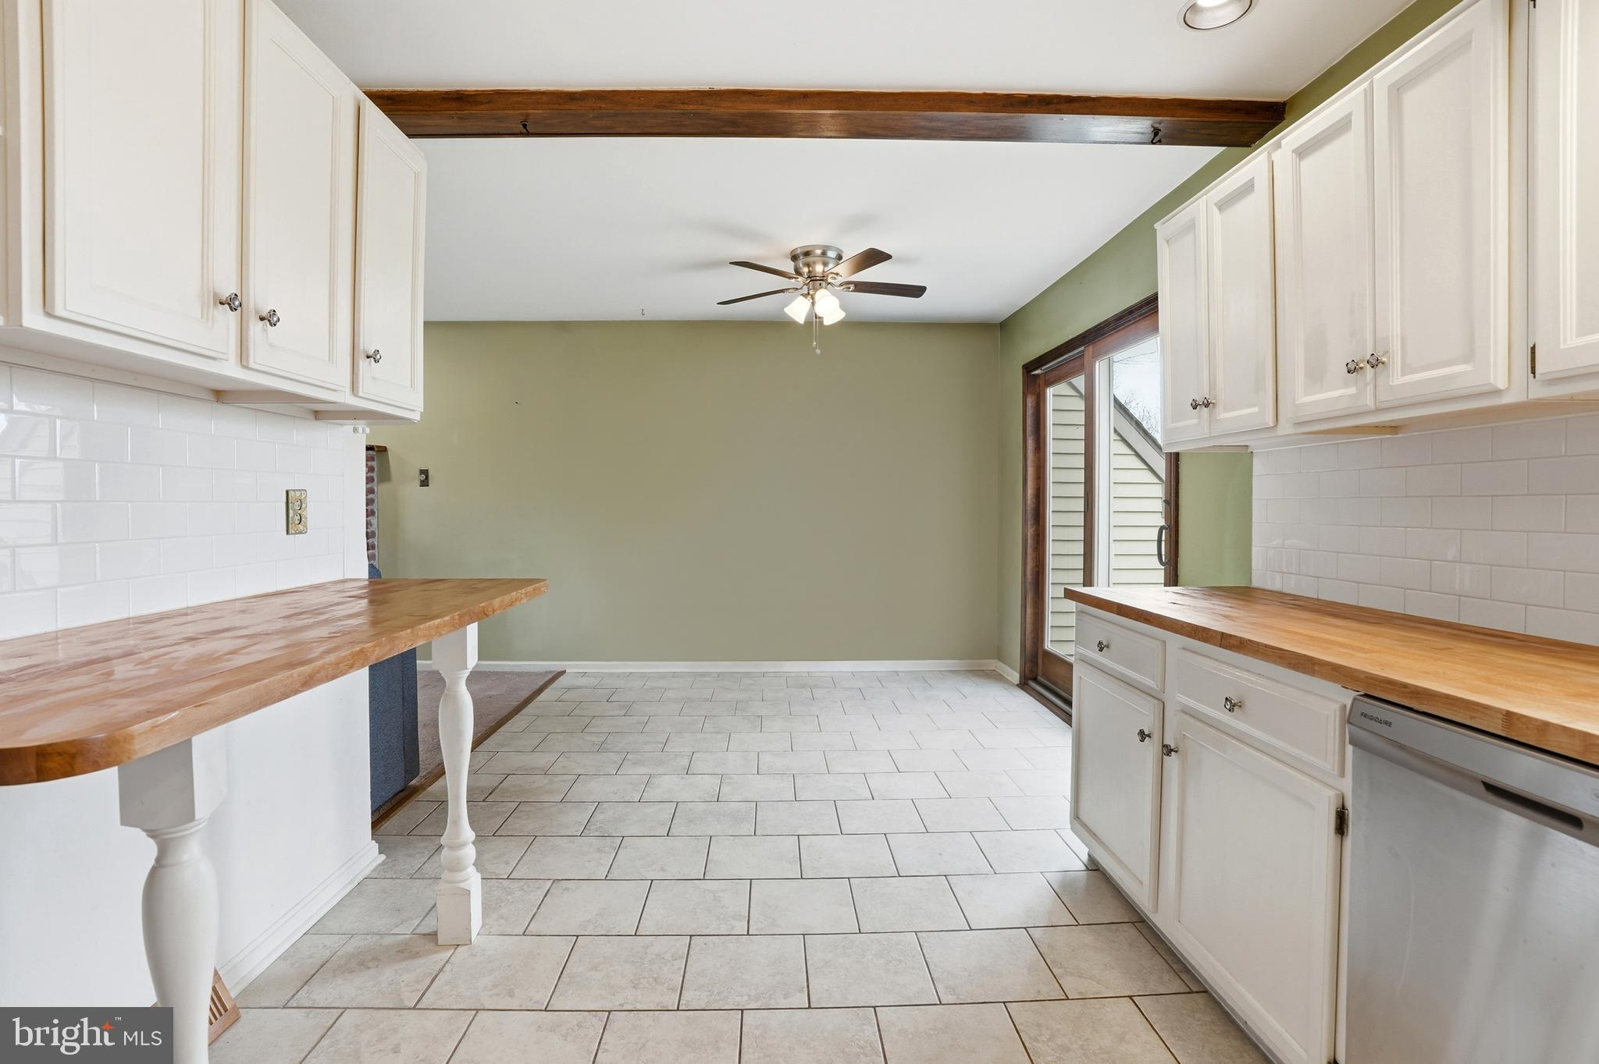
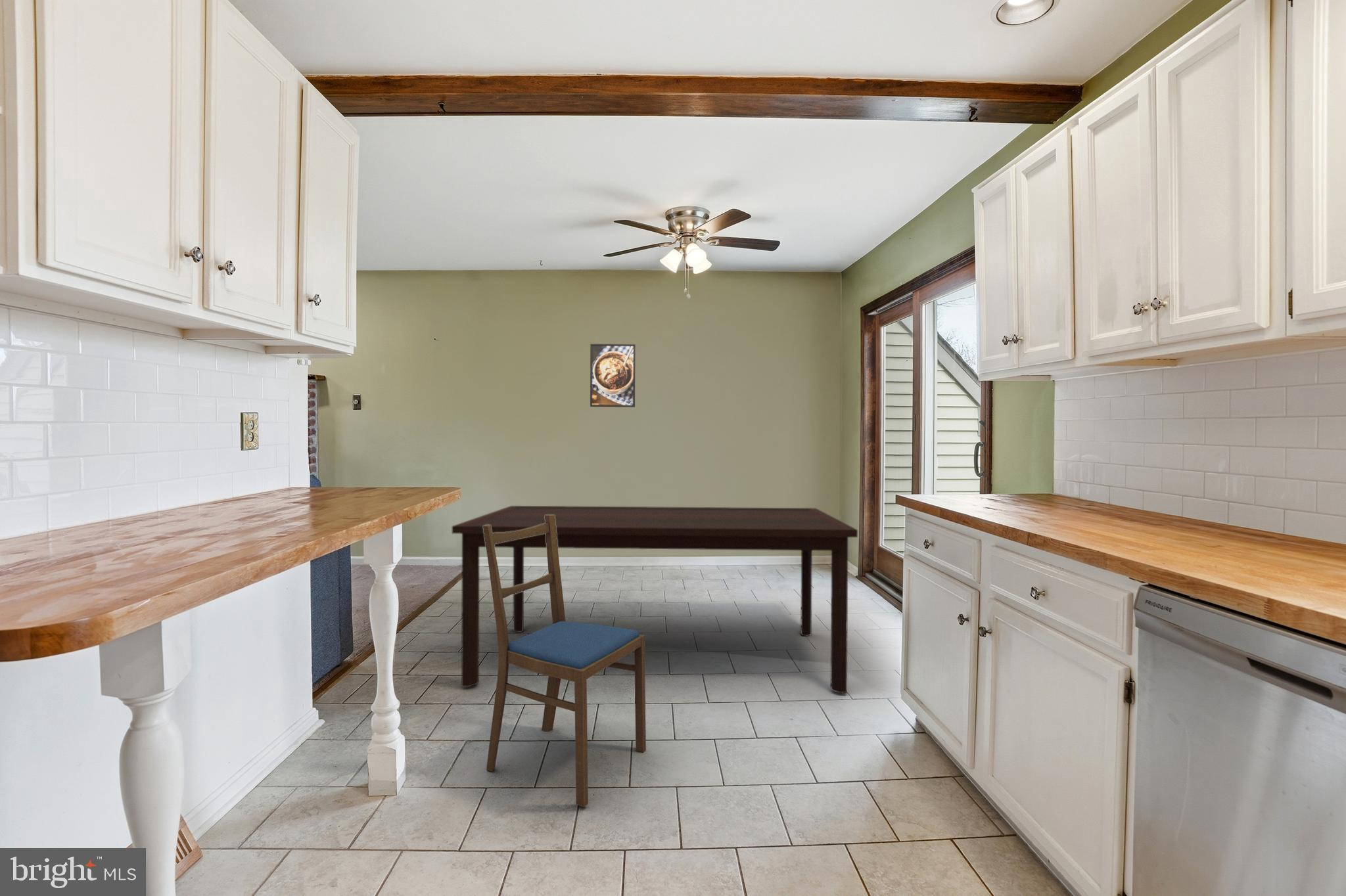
+ dining chair (568, 642)
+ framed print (613, 375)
+ dining table (658, 549)
